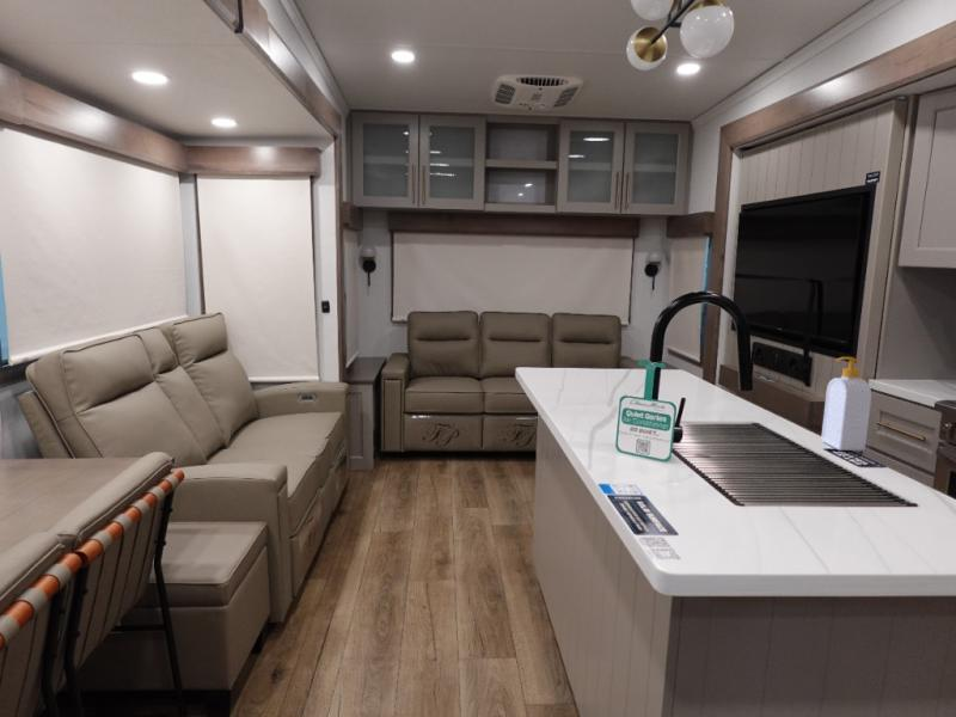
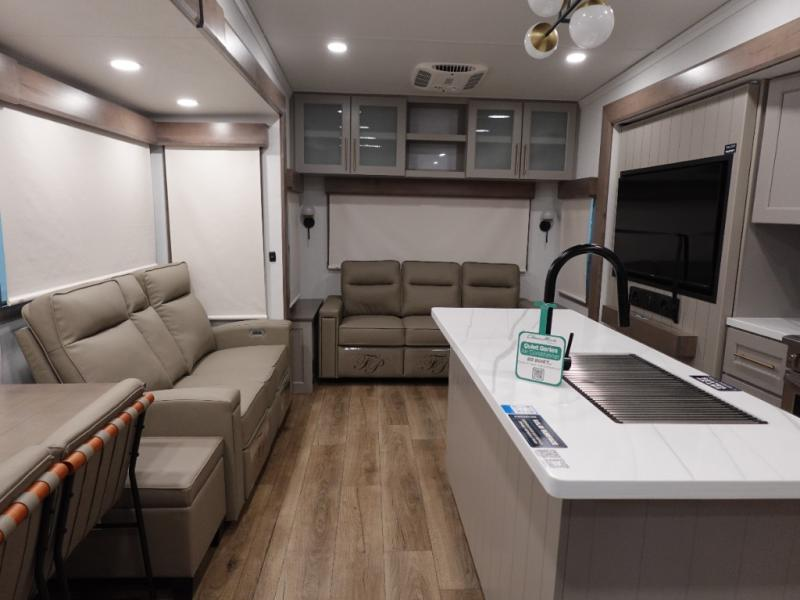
- soap bottle (845, 402)
